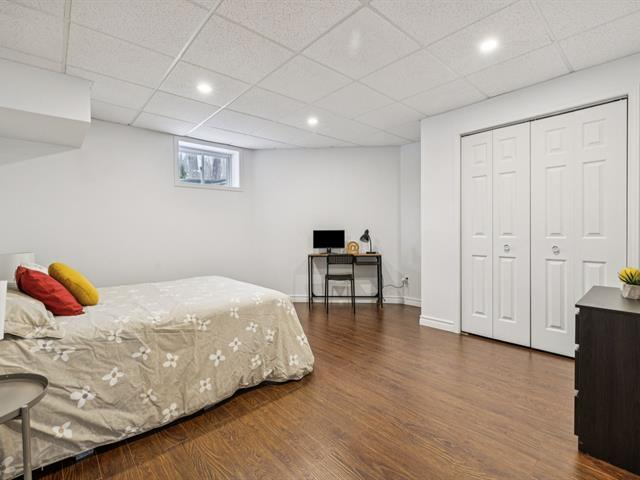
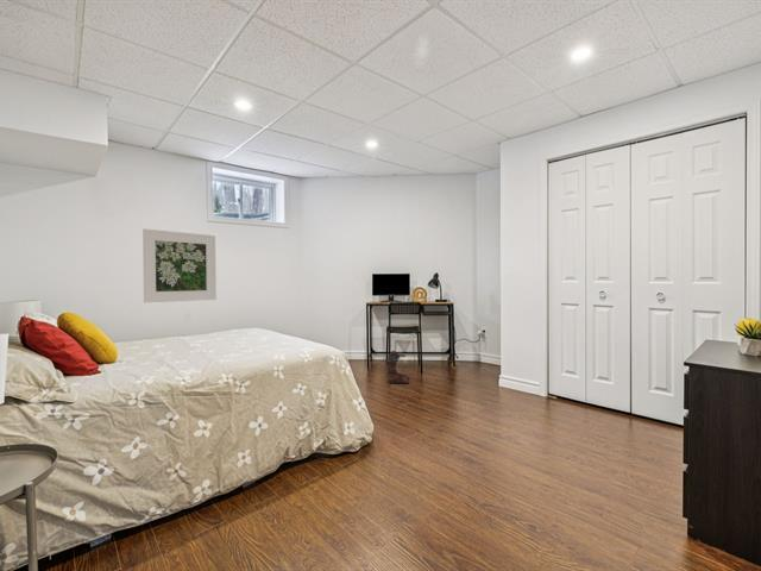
+ boots (396, 364)
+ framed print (182, 266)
